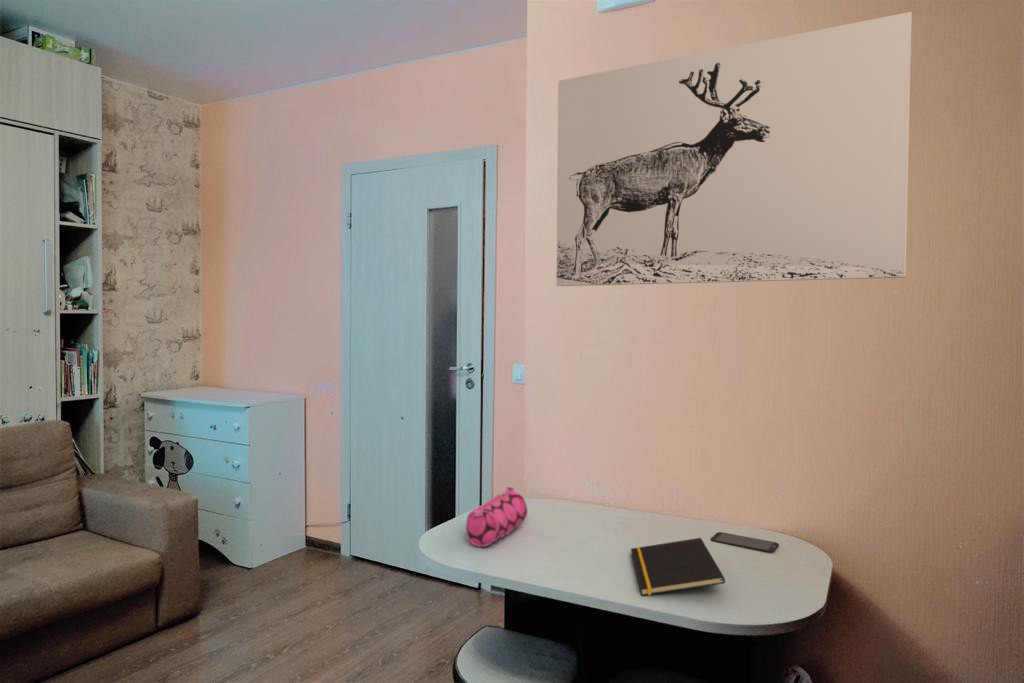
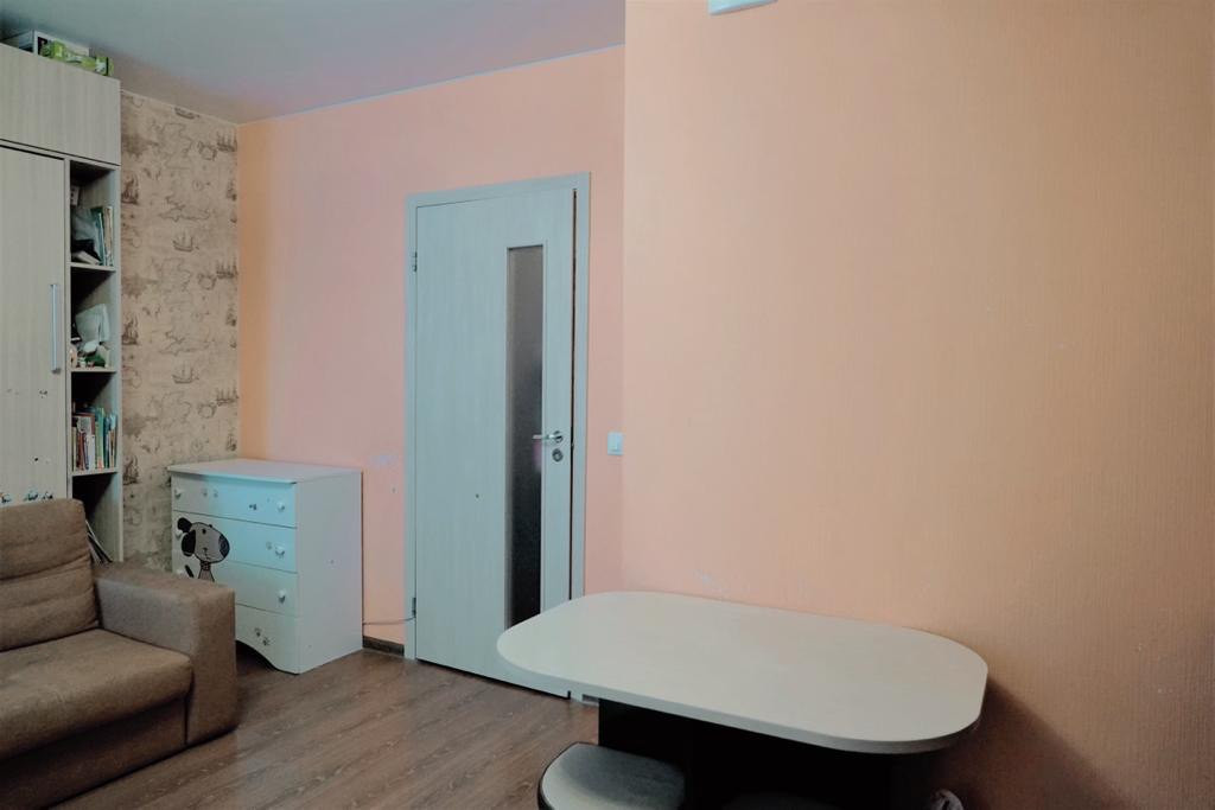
- smartphone (744, 541)
- notepad (673, 564)
- pencil case (496, 515)
- wall art (711, 168)
